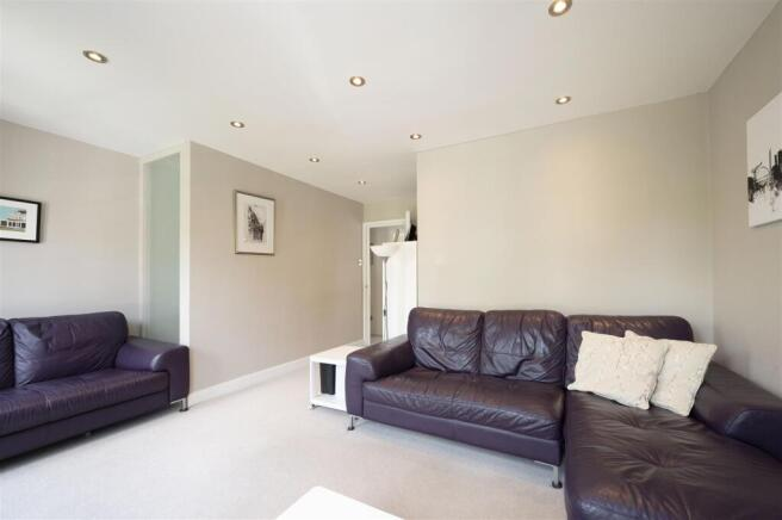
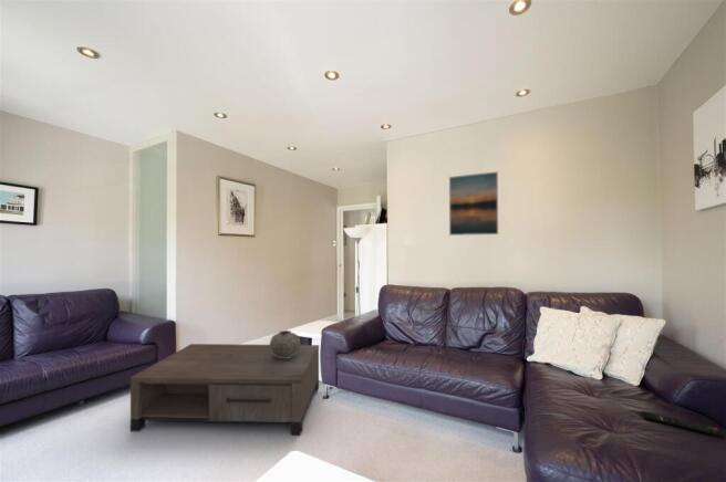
+ coffee table (237, 383)
+ vase (284, 344)
+ remote control (681, 423)
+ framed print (473, 205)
